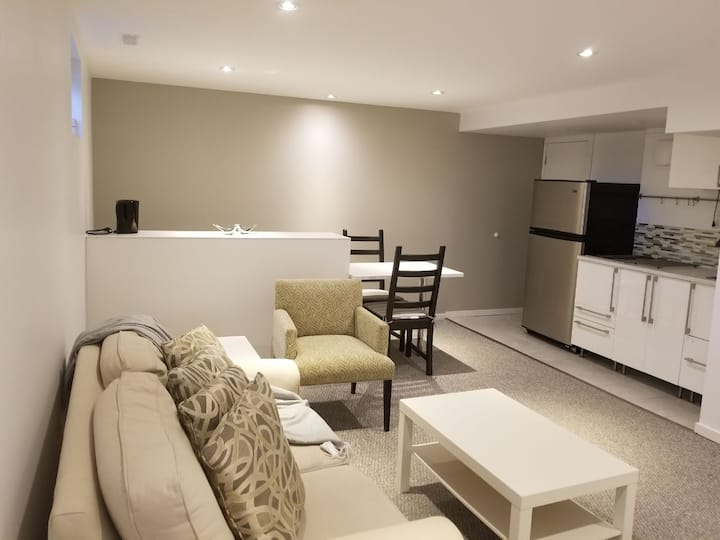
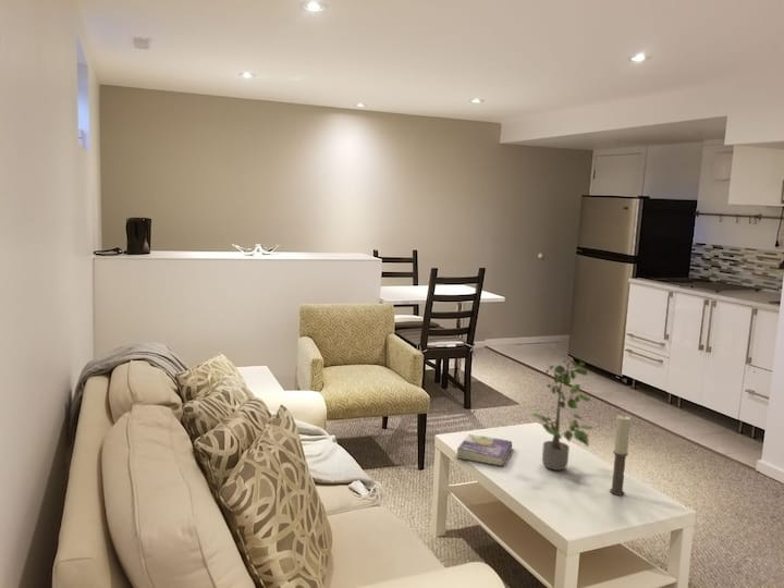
+ candle (620, 453)
+ book (485, 448)
+ potted plant (574, 414)
